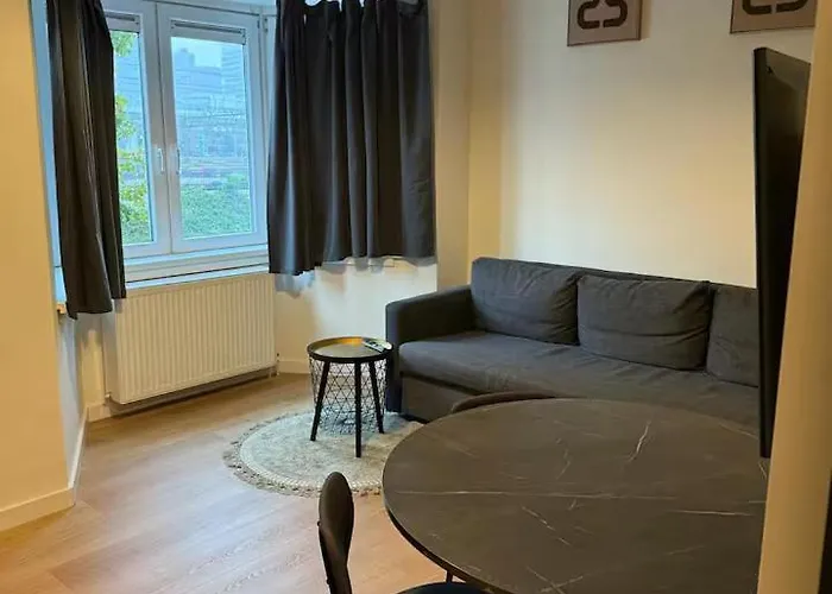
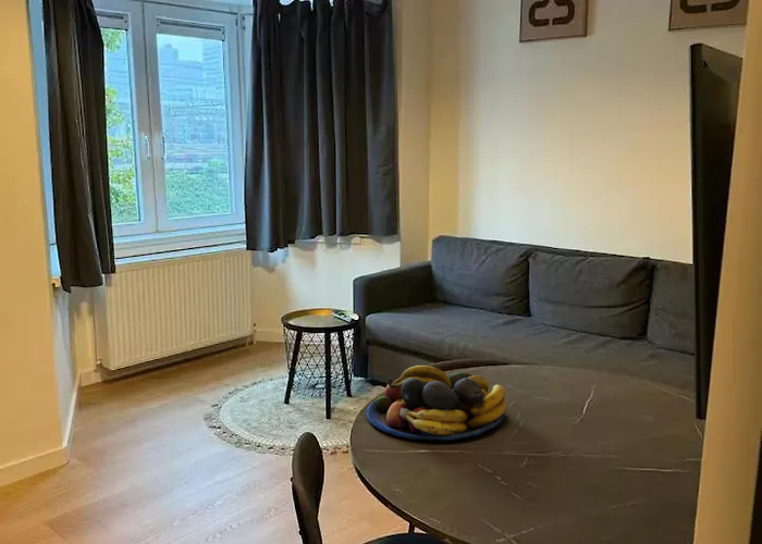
+ fruit bowl (433, 391)
